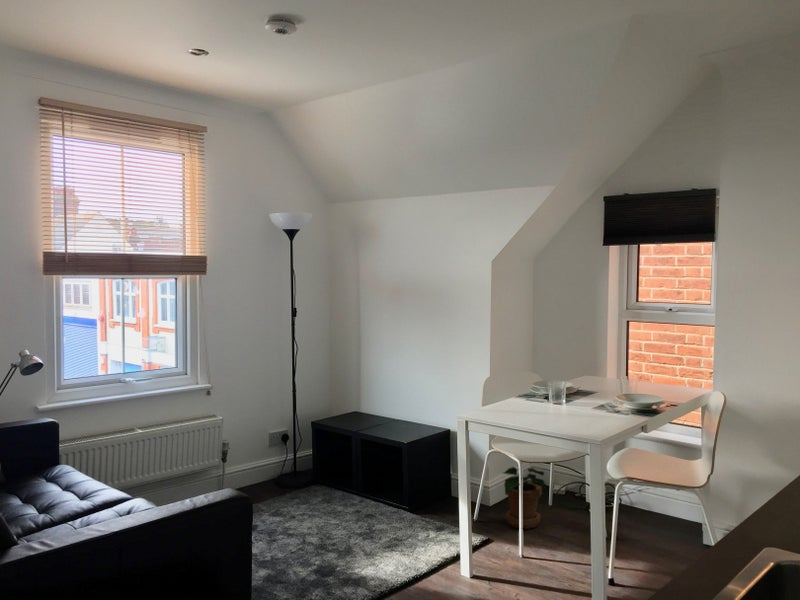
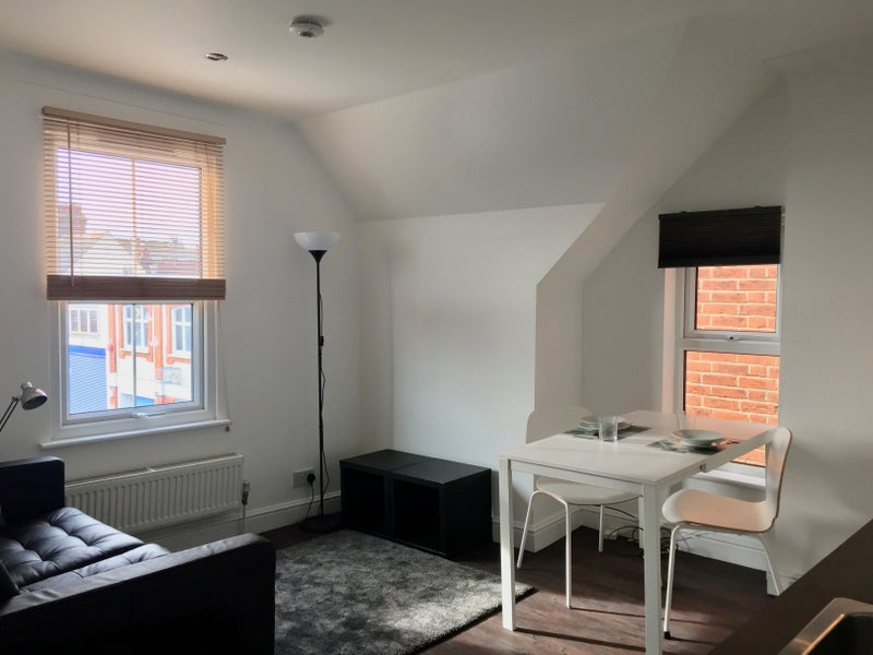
- potted plant (518, 497)
